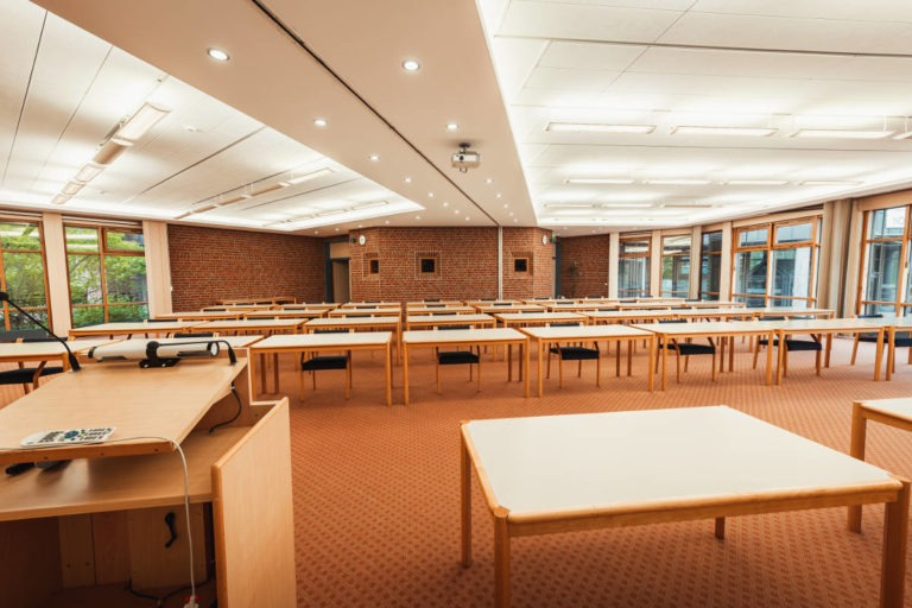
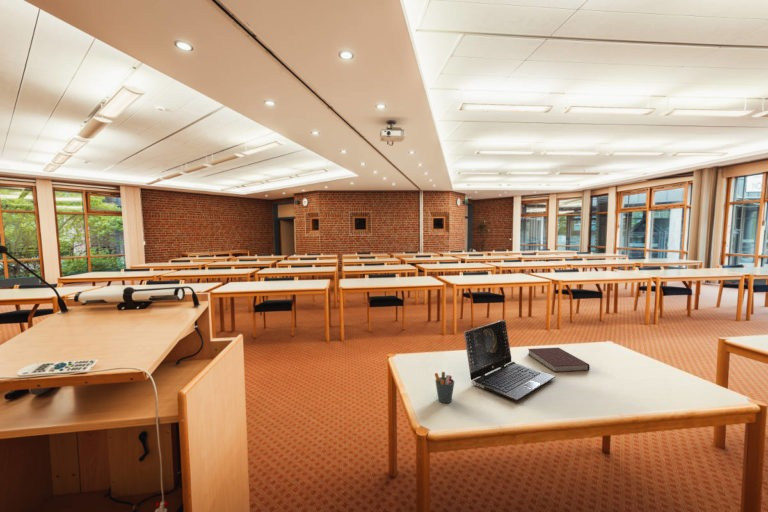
+ notebook (556, 358)
+ laptop computer (509, 355)
+ pen holder (444, 385)
